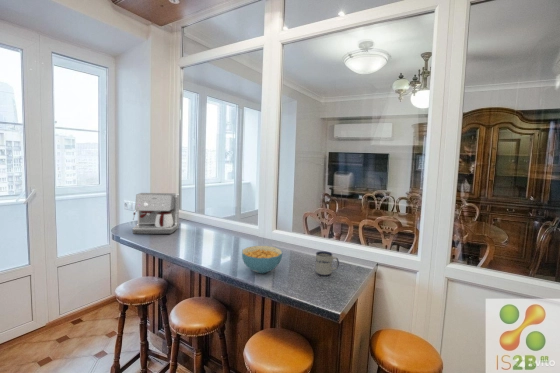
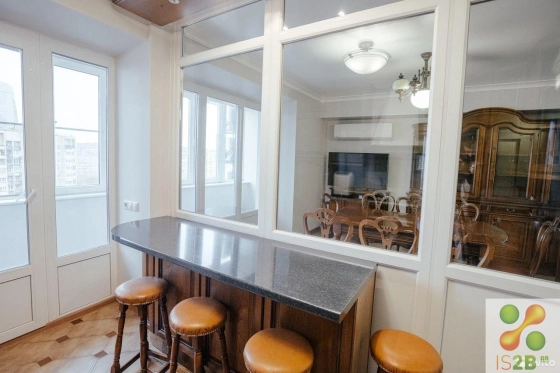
- coffee maker (156, 212)
- mug (327, 263)
- cereal bowl (261, 261)
